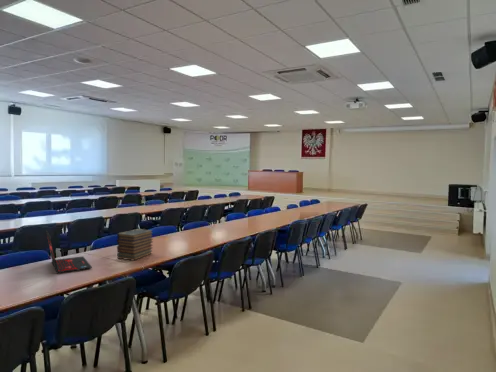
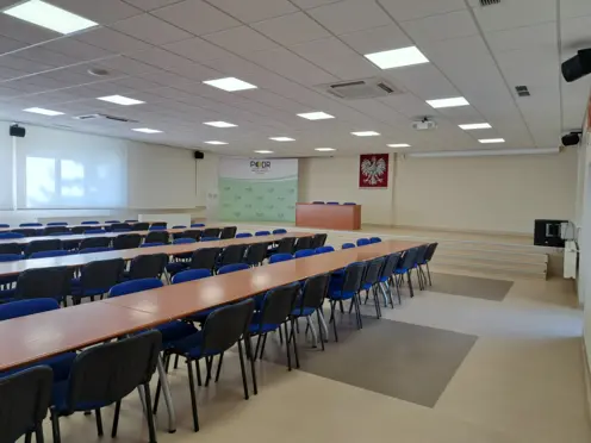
- laptop (68, 258)
- book stack (135, 244)
